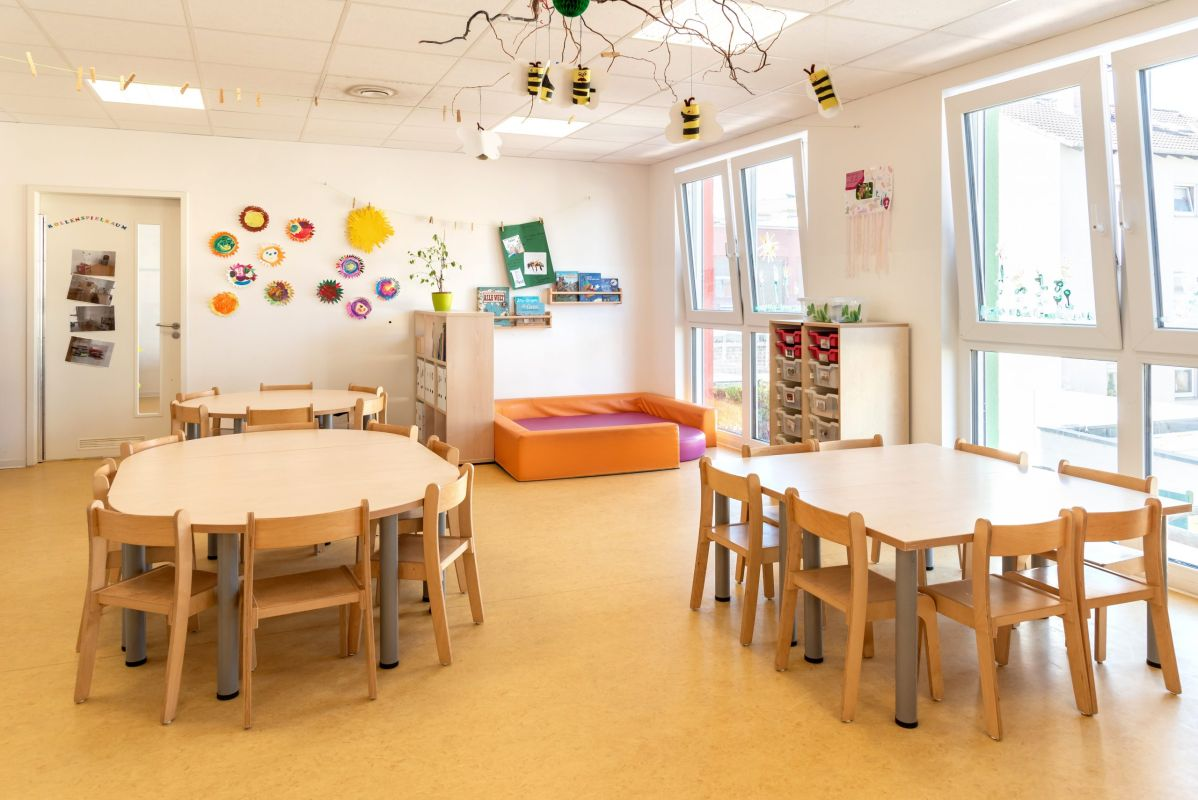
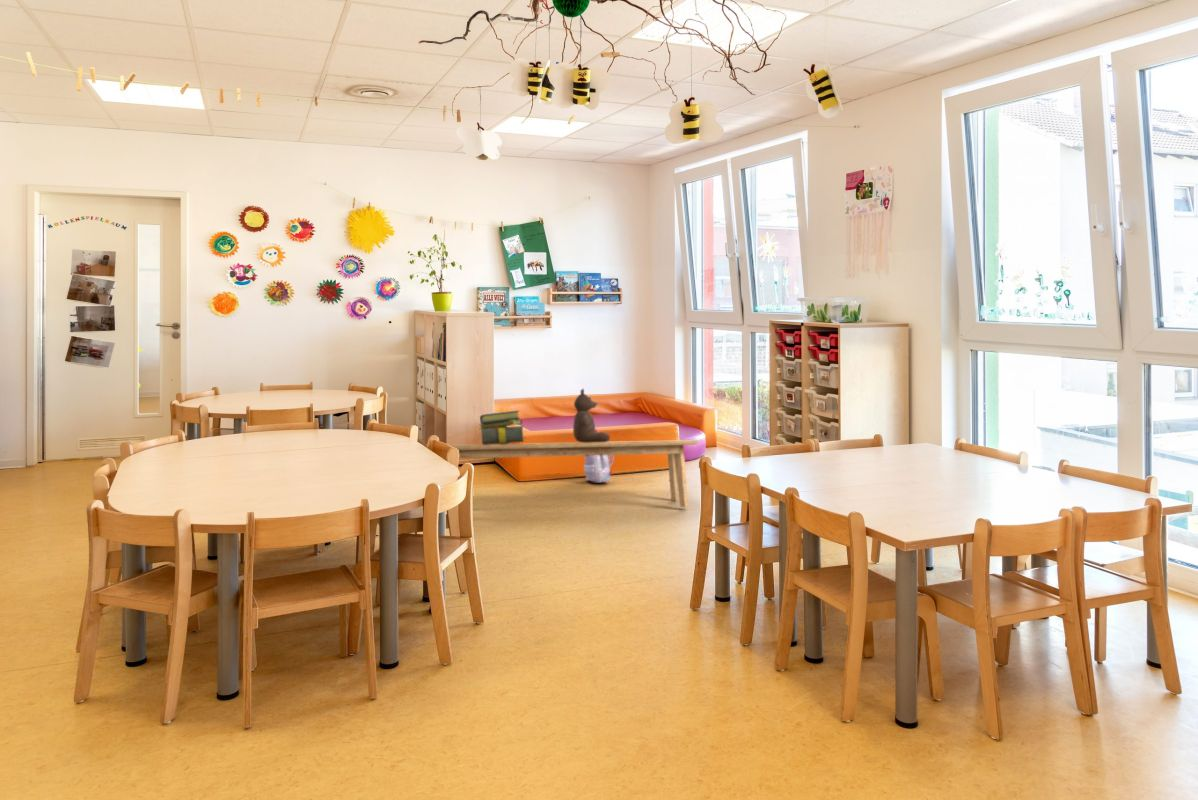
+ bench (565, 455)
+ teddy bear (590, 415)
+ stack of books (501, 427)
+ backpack (599, 455)
